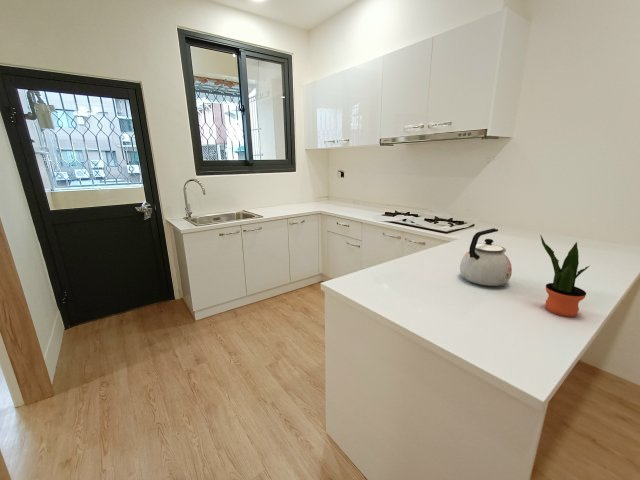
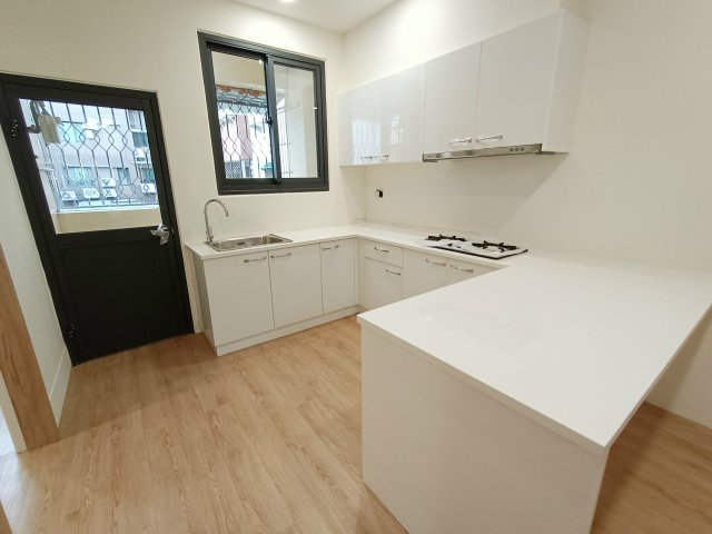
- kettle (487, 255)
- potted plant (559, 274)
